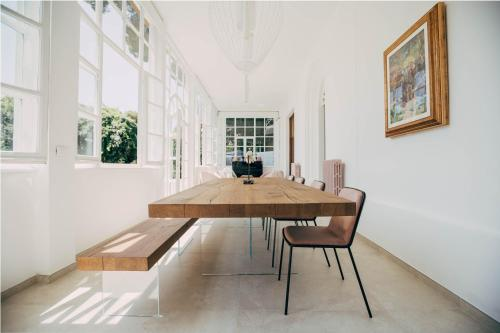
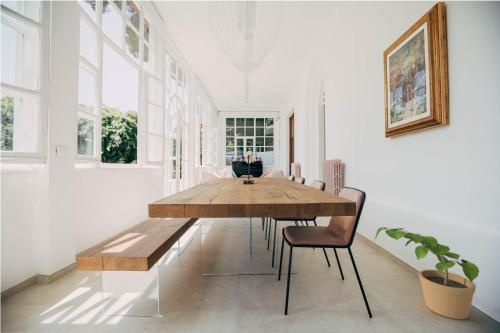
+ potted plant (420, 271)
